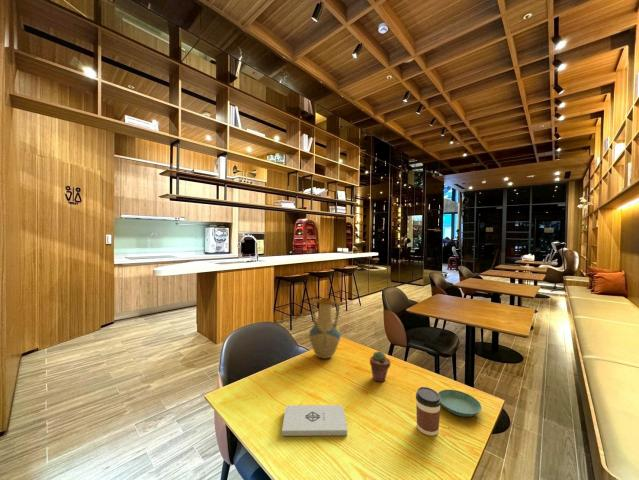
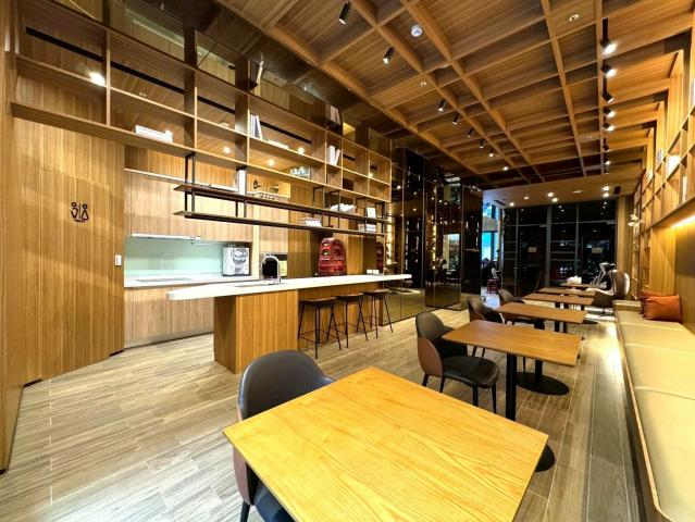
- potted succulent (379, 365)
- saucer (458, 404)
- coffee cup (427, 410)
- vase (324, 327)
- notepad (314, 419)
